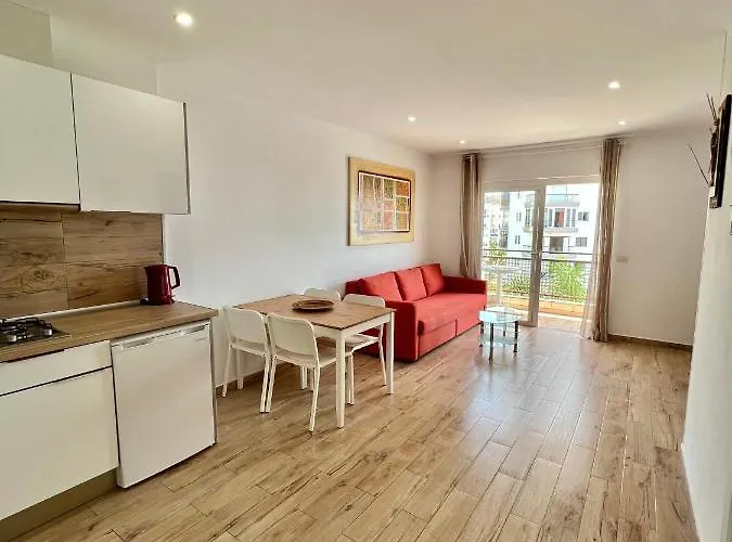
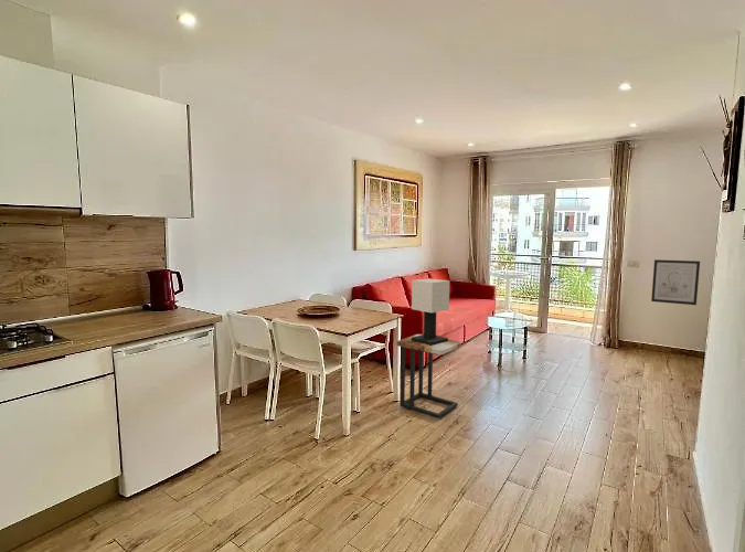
+ wall art (674, 282)
+ table lamp (429, 310)
+ side table (428, 373)
